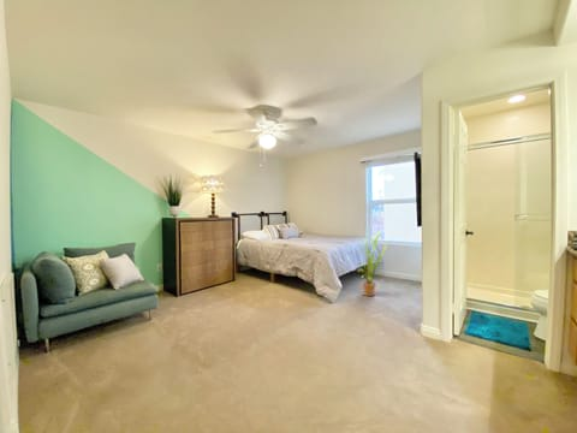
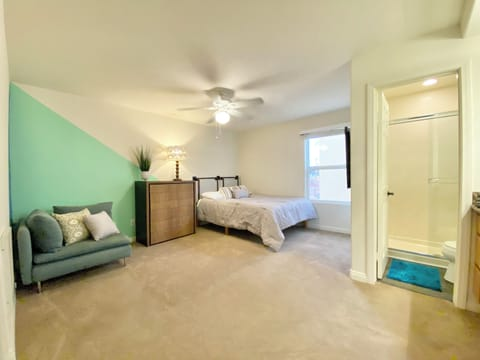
- house plant (369, 262)
